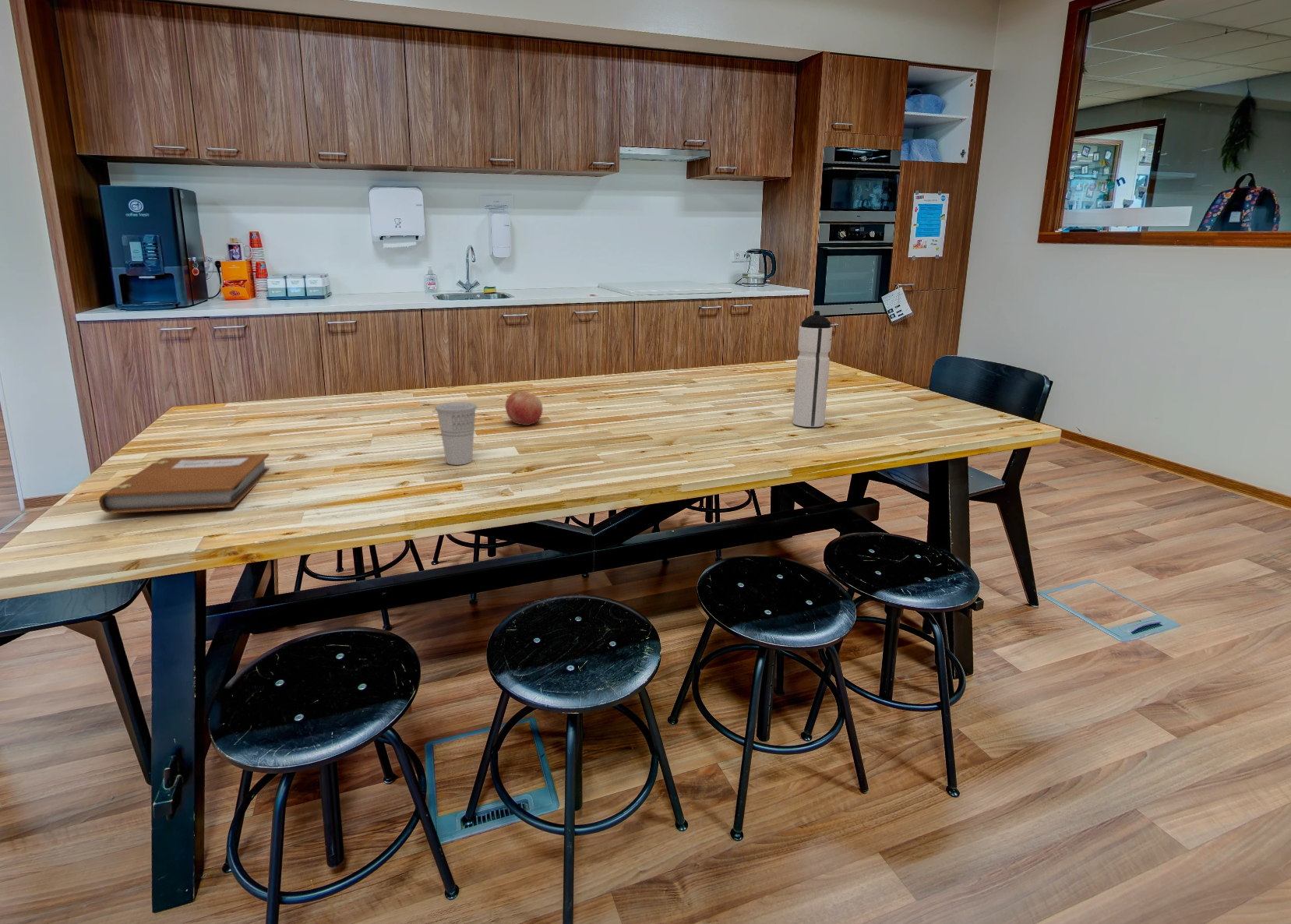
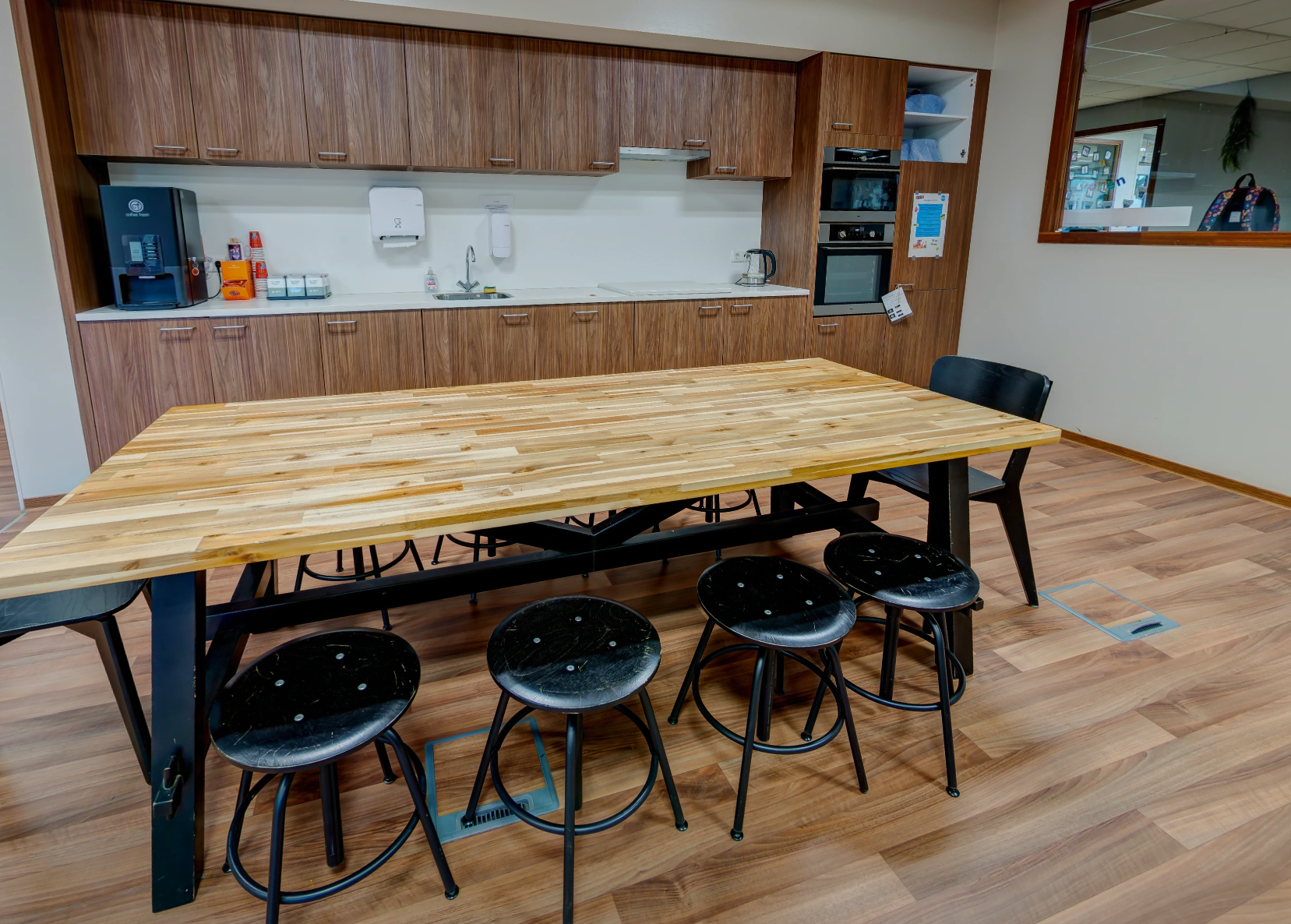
- water bottle (813, 369)
- cup (457, 433)
- fruit (524, 408)
- notebook (194, 479)
